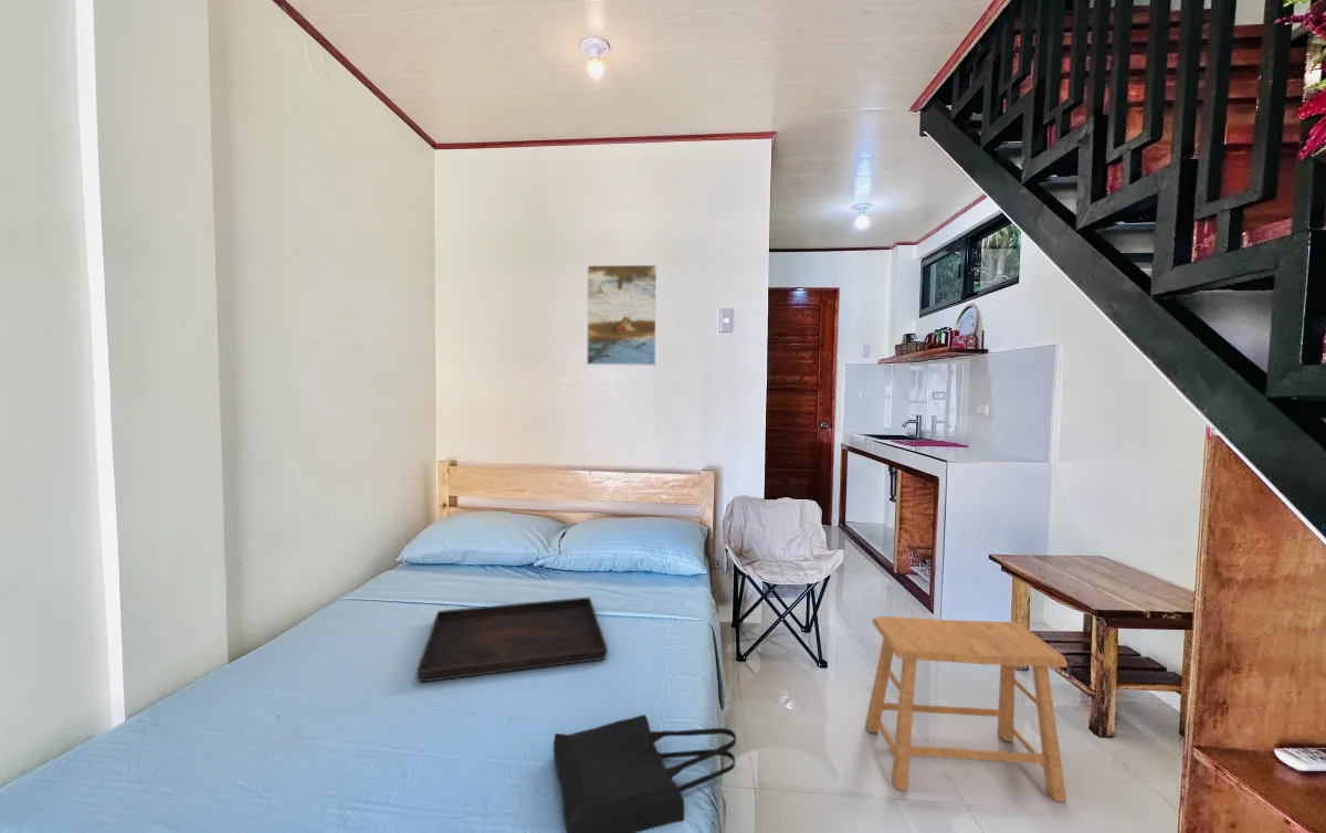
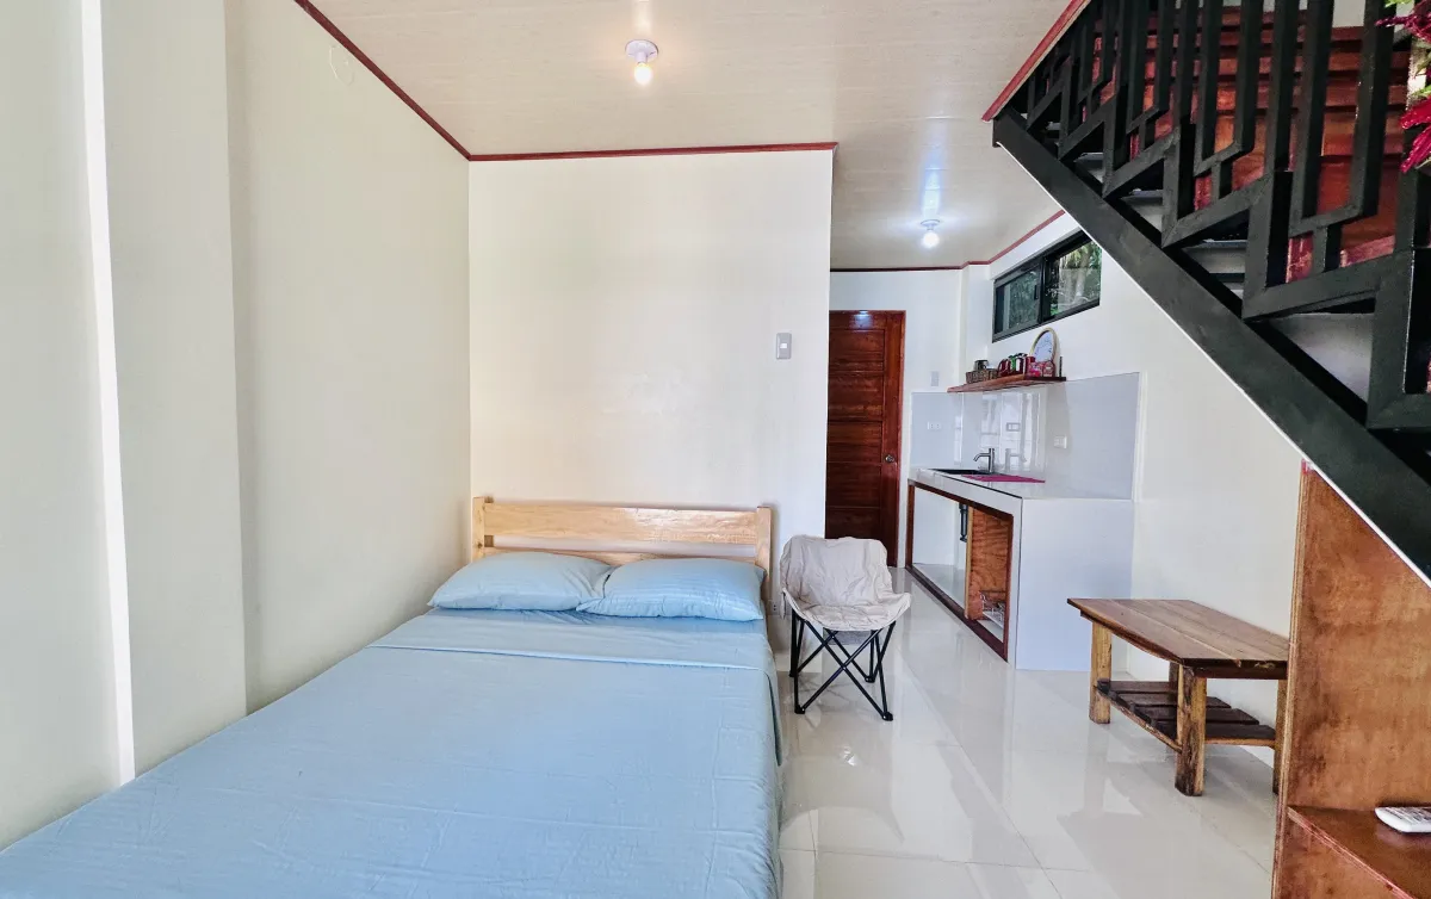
- serving tray (516, 633)
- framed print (621, 315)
- tote bag (651, 765)
- stool (959, 707)
